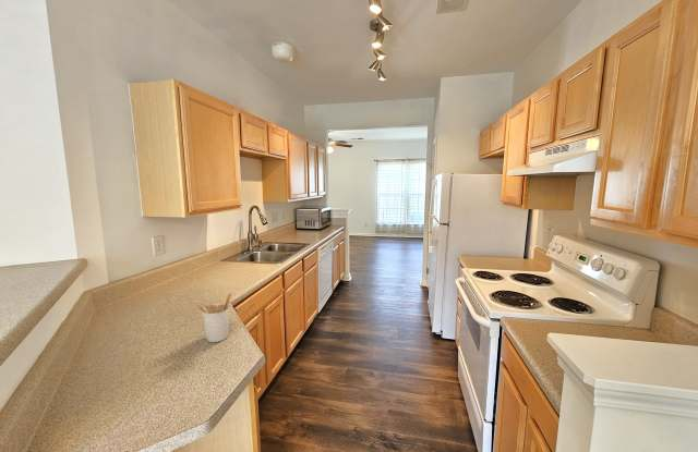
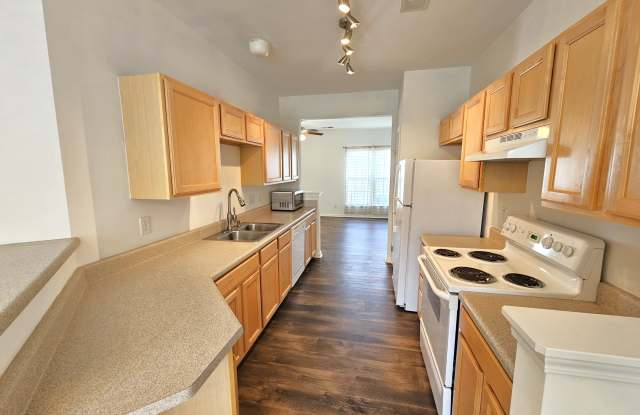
- utensil holder (216, 318)
